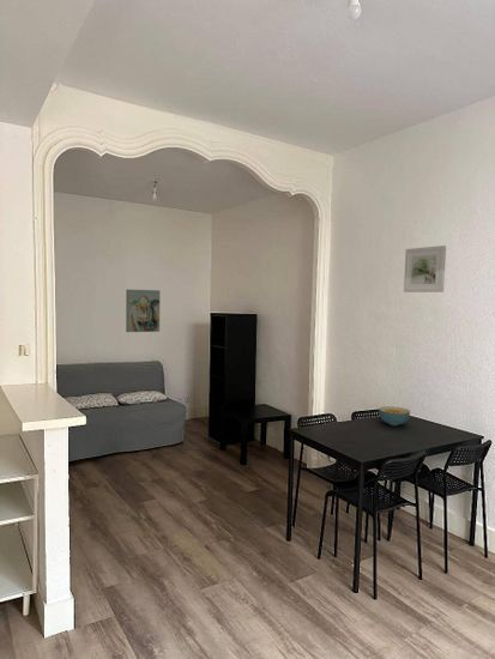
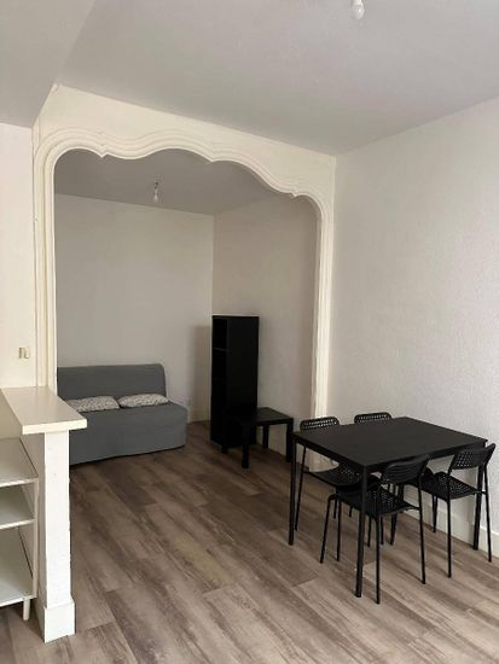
- cereal bowl (393, 417)
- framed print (423, 270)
- wall art (143, 310)
